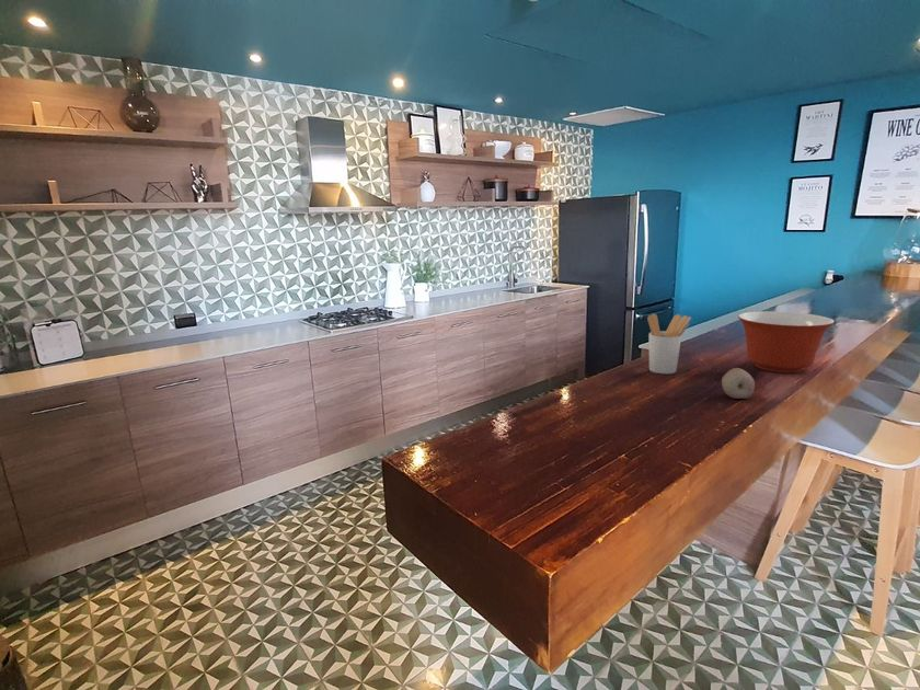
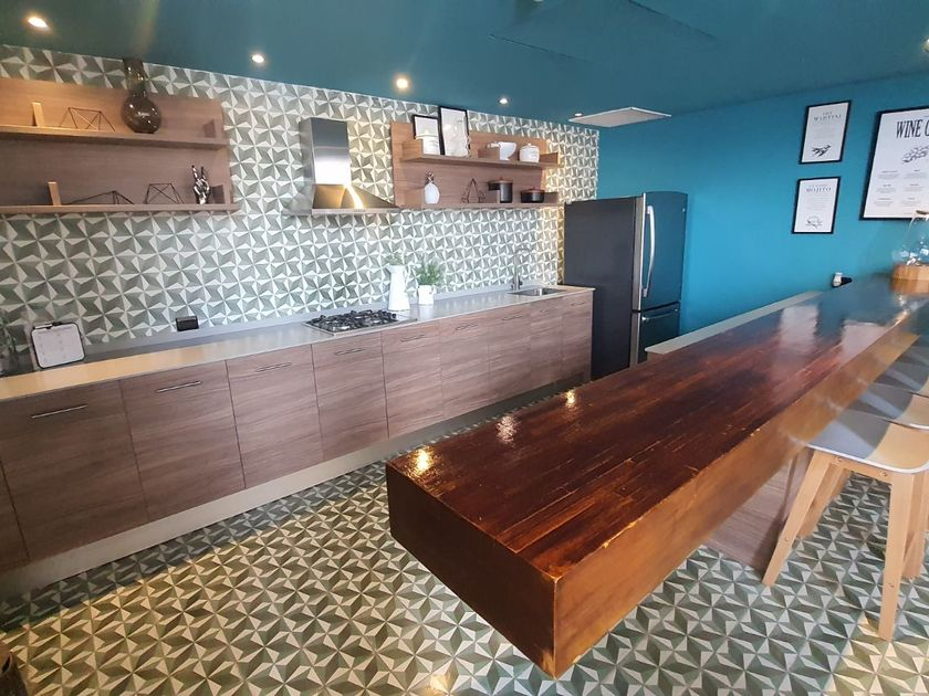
- utensil holder (669, 342)
- mixing bowl (781, 343)
- fruit (737, 382)
